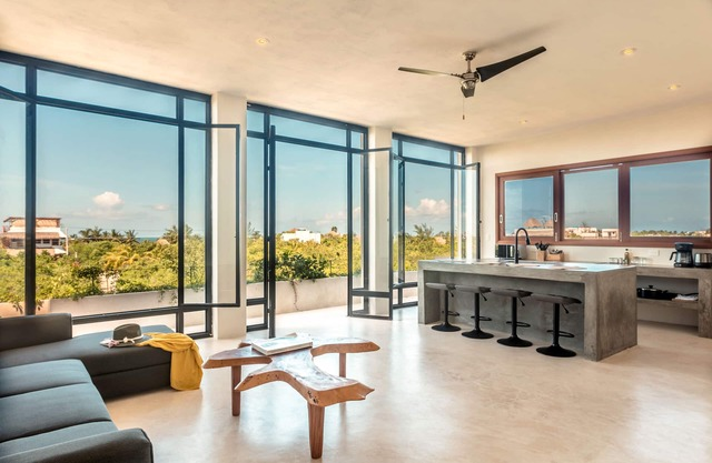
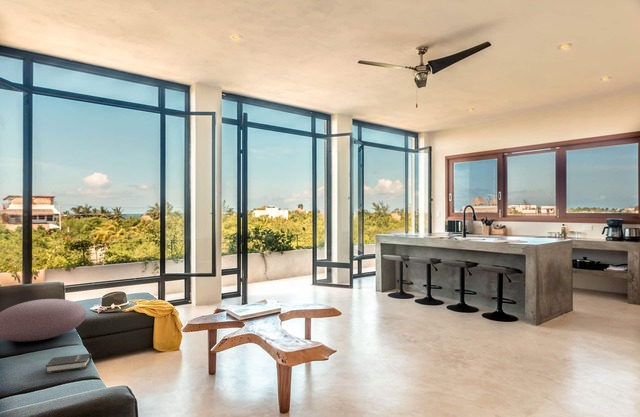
+ cushion (40, 318)
+ hardback book (69, 362)
